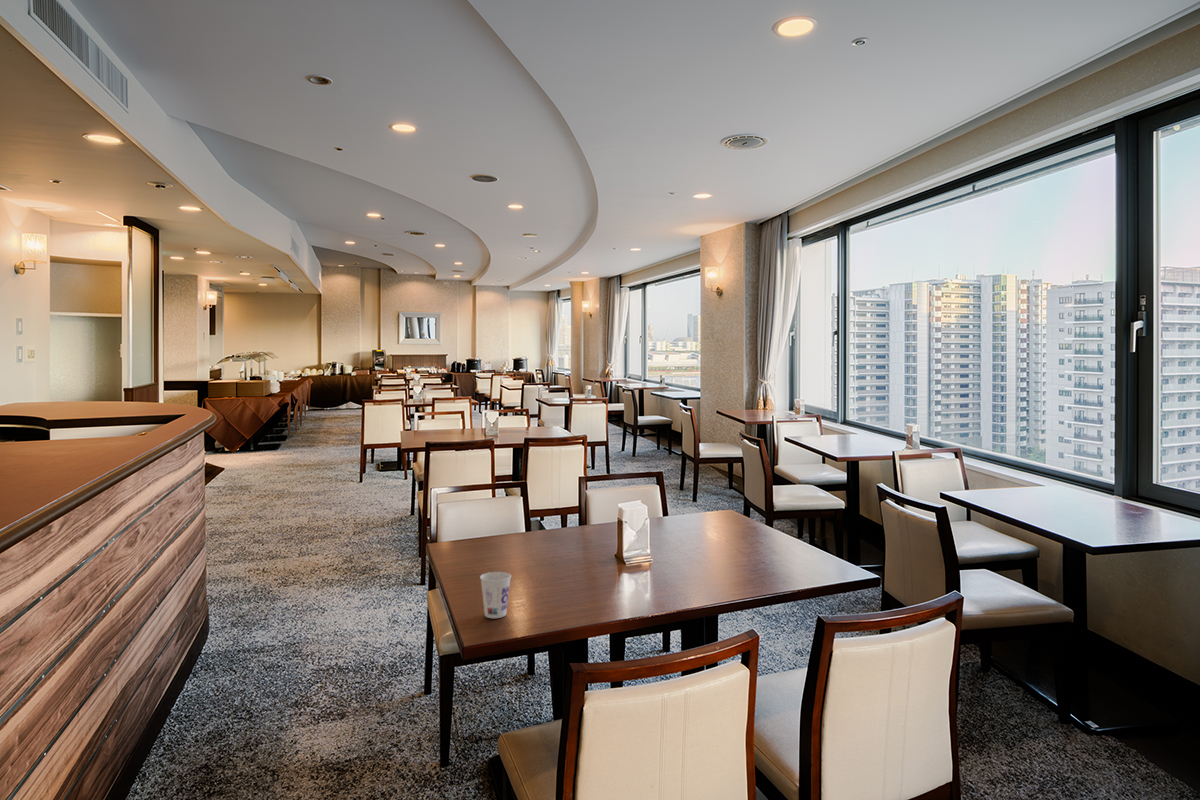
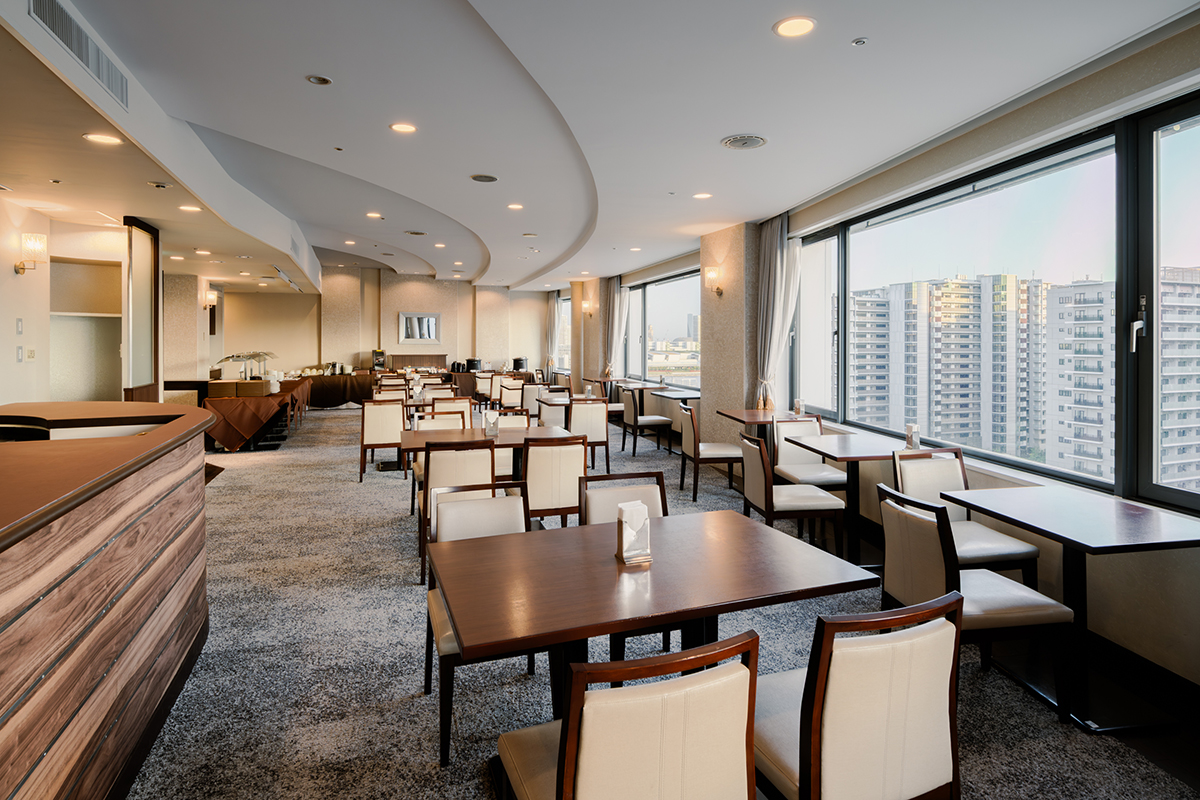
- cup (495, 595)
